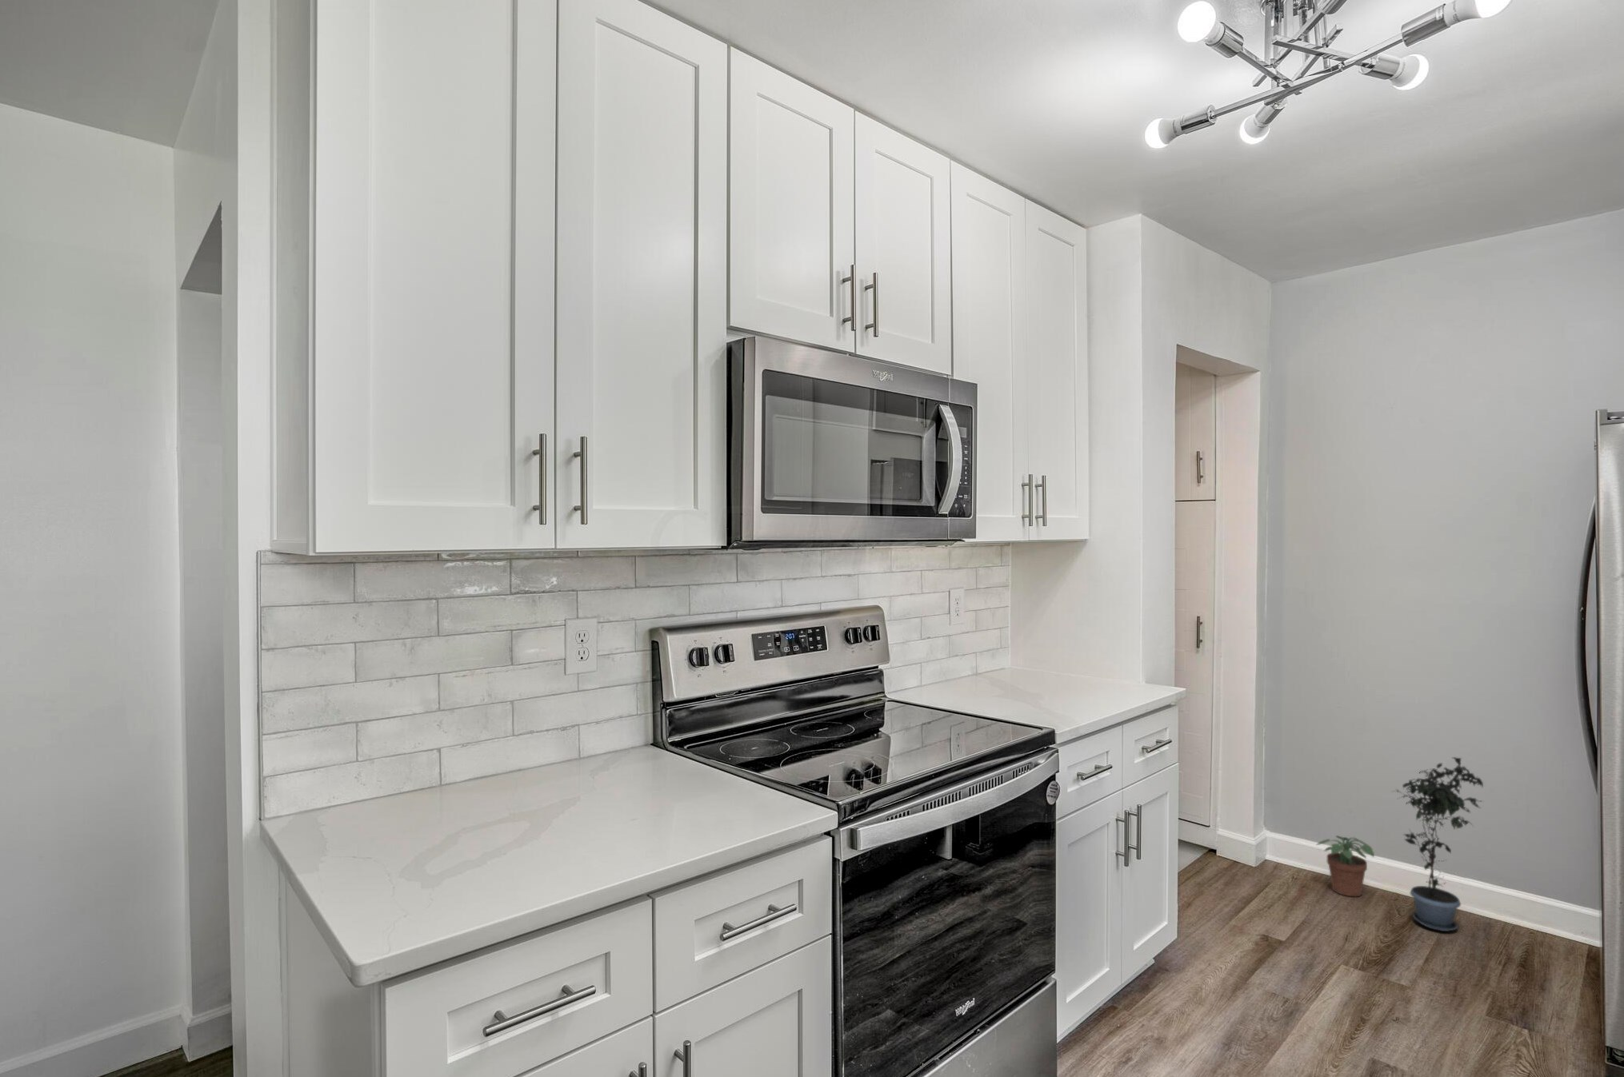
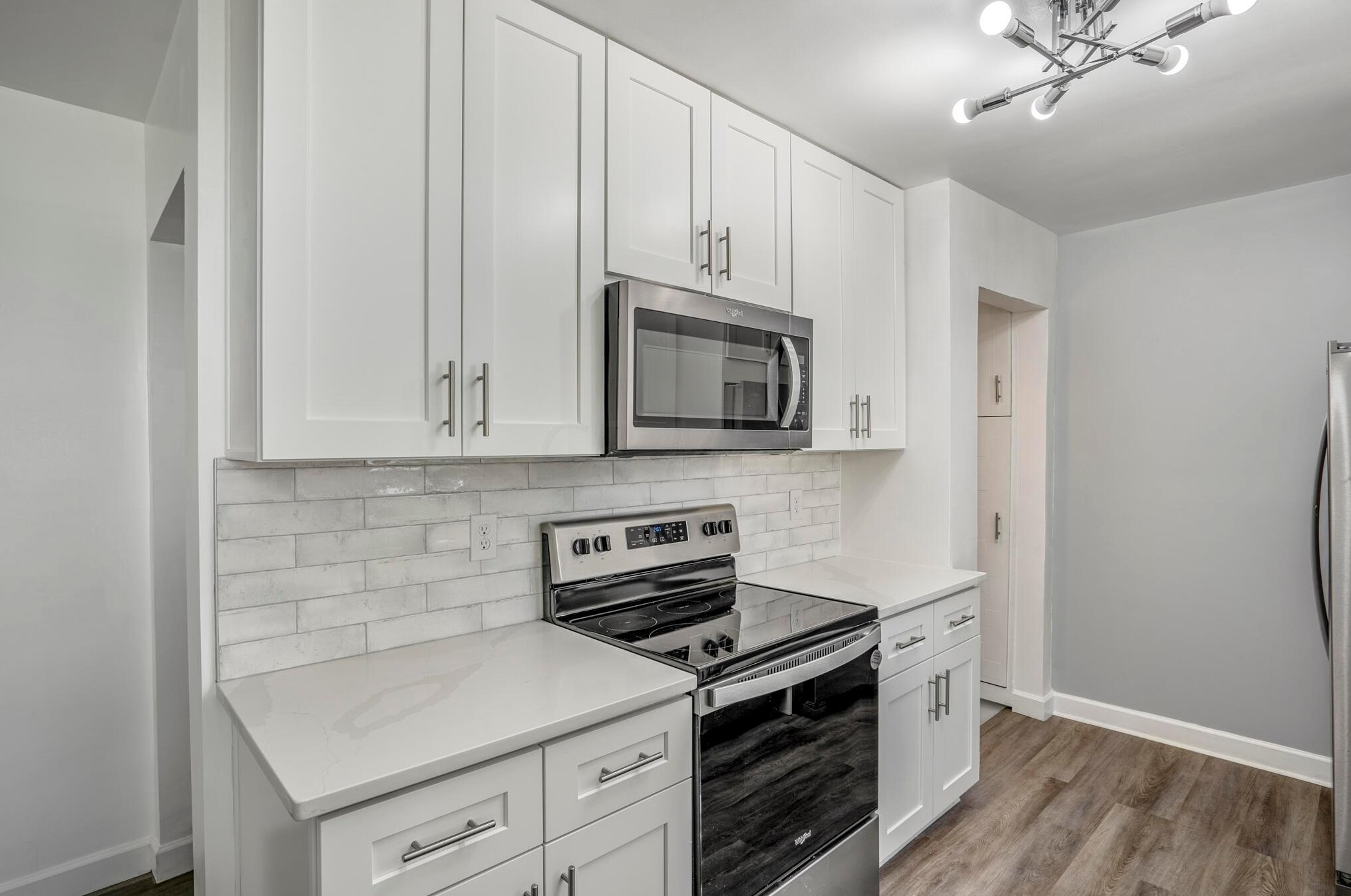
- potted plant (1346, 865)
- potted plant (1436, 841)
